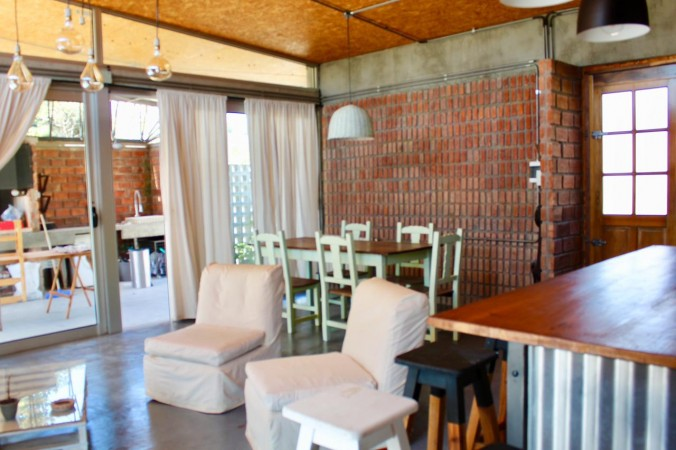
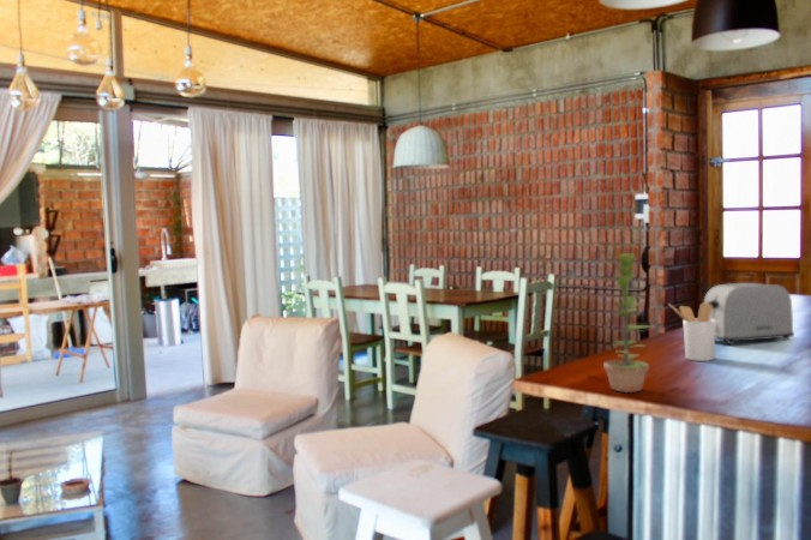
+ toaster (745, 312)
+ plant (626, 320)
+ utensil holder (691, 330)
